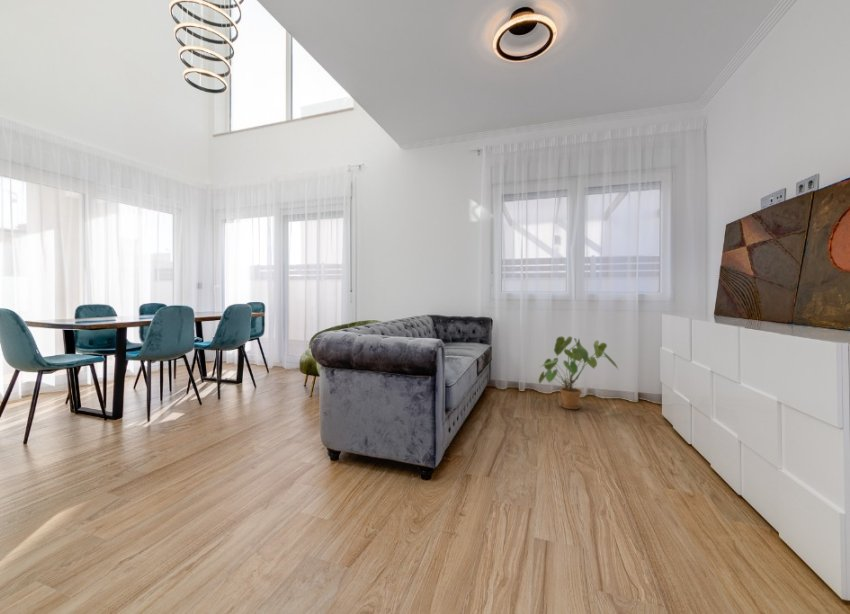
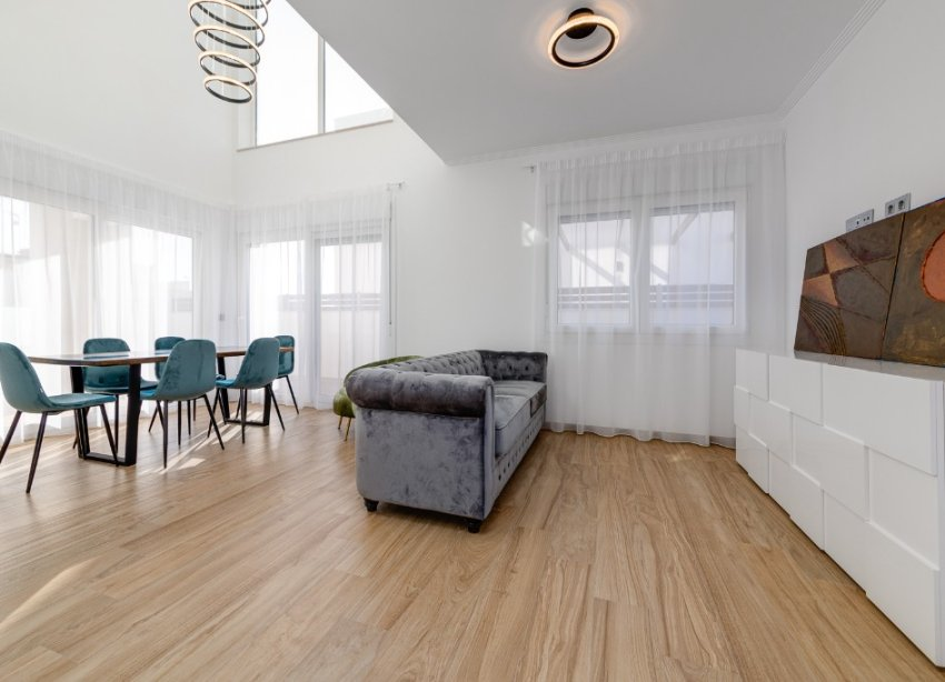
- house plant (575, 370)
